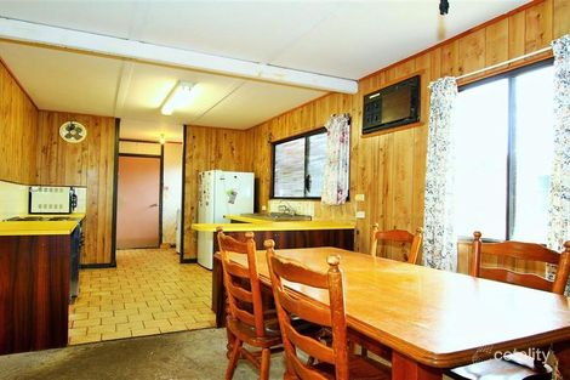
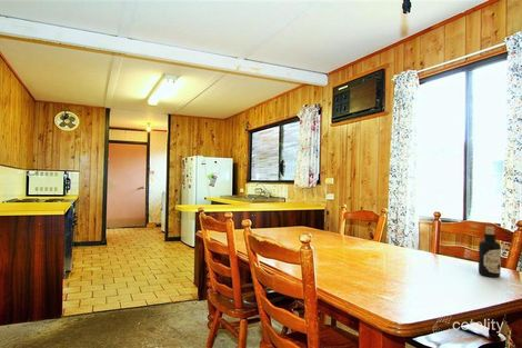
+ bottle (489, 250)
